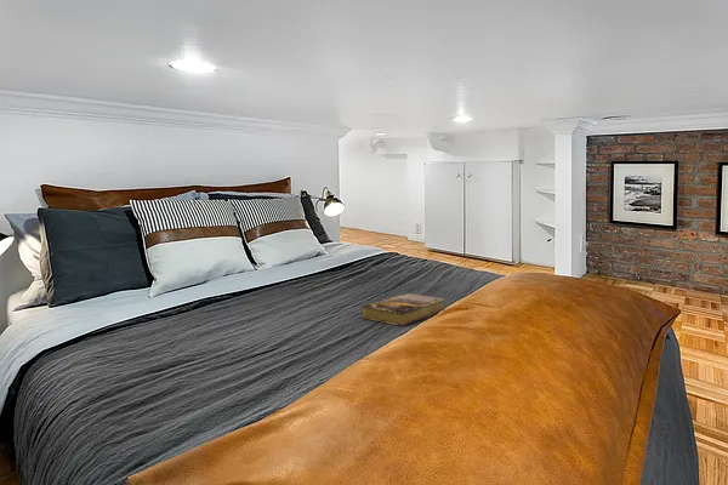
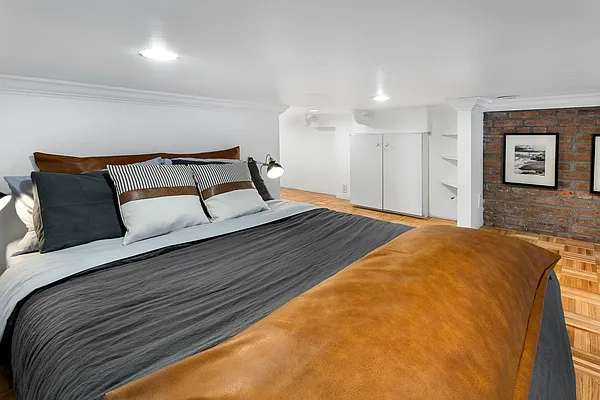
- book (404, 307)
